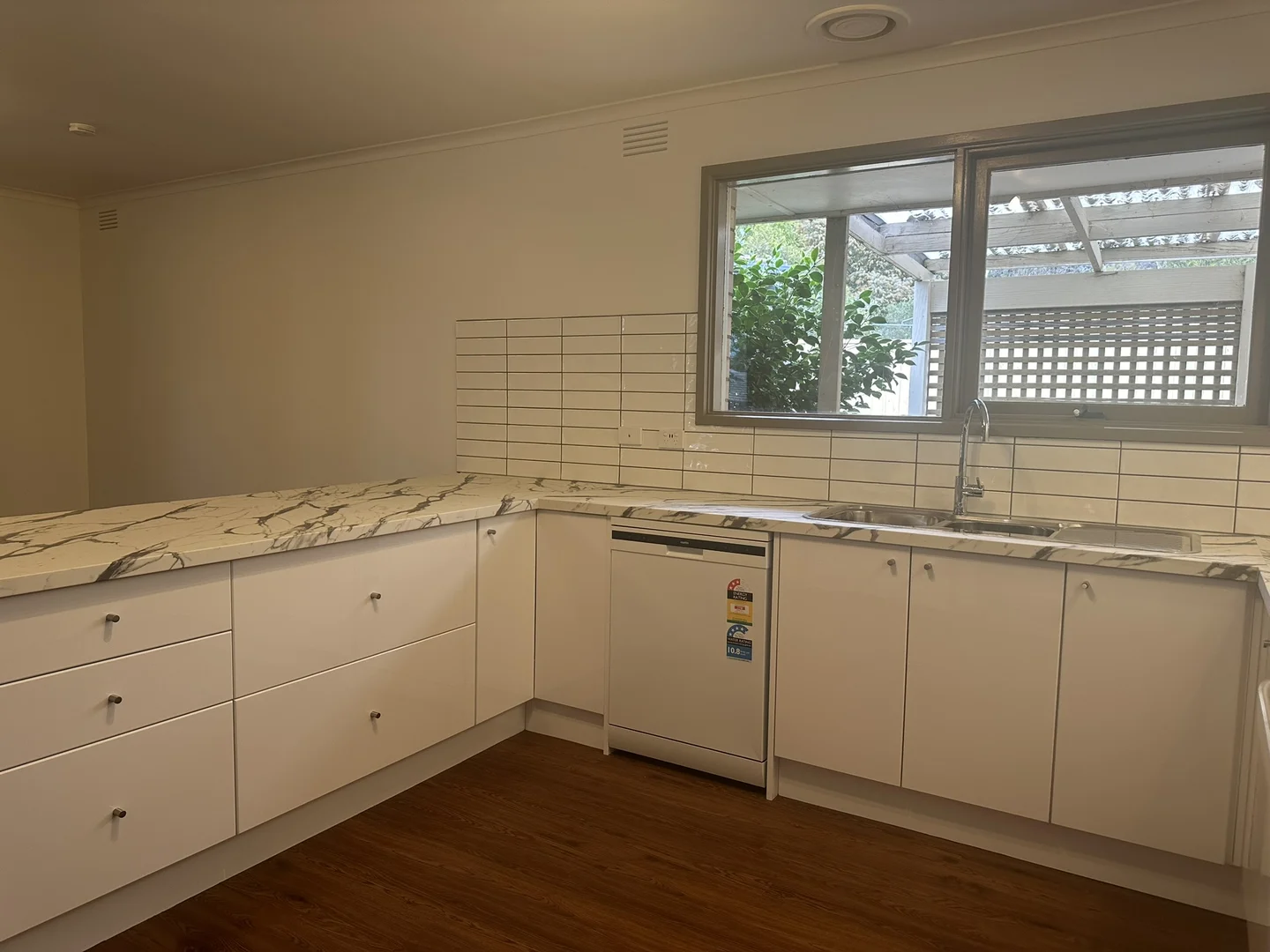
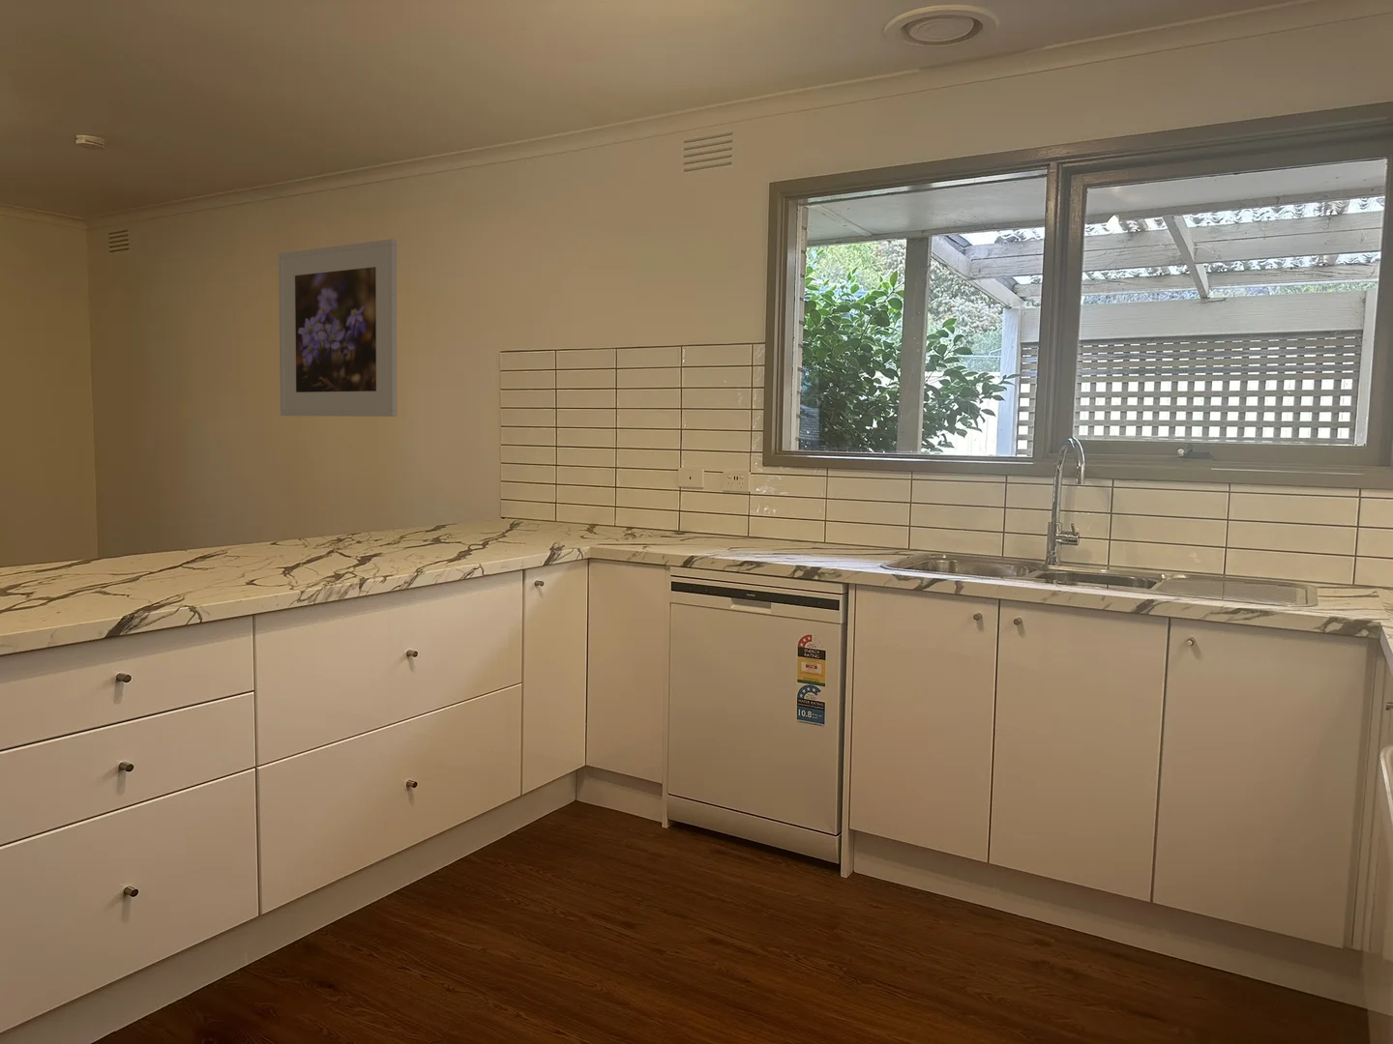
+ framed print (335, 331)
